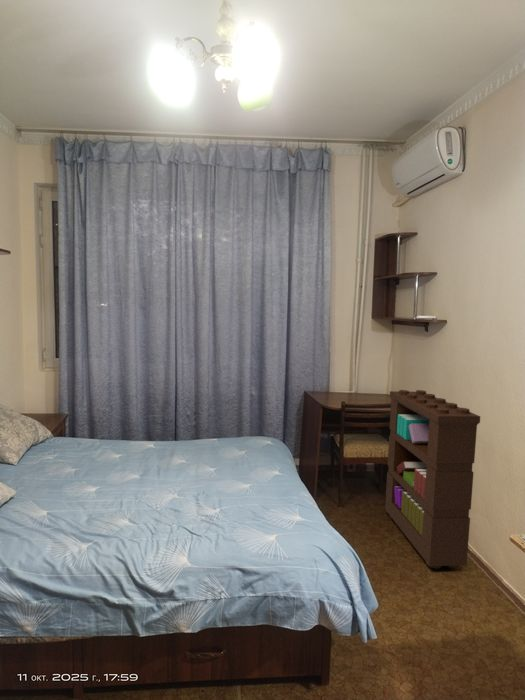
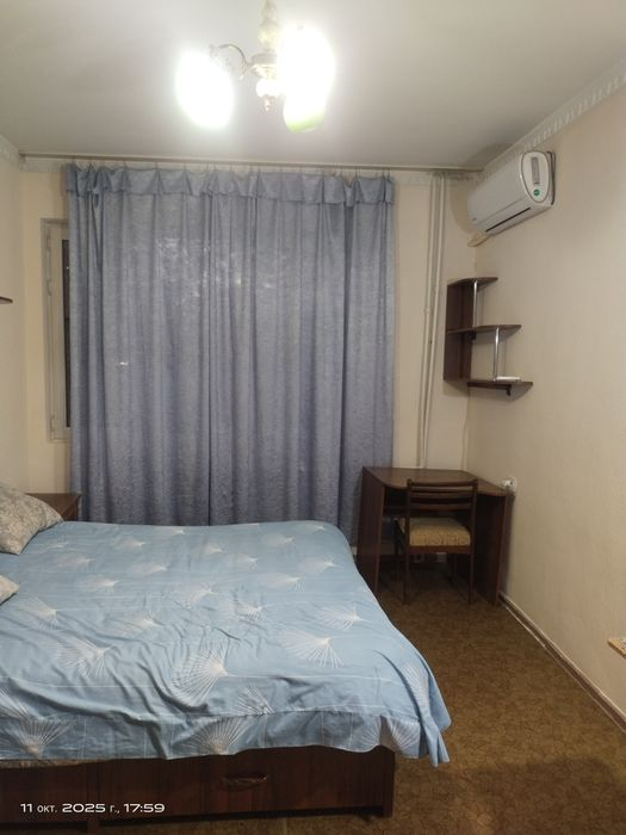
- bookshelf (425, 469)
